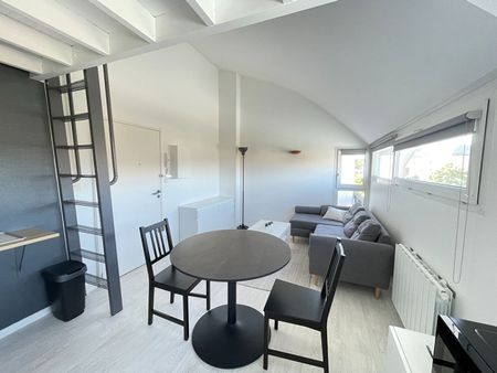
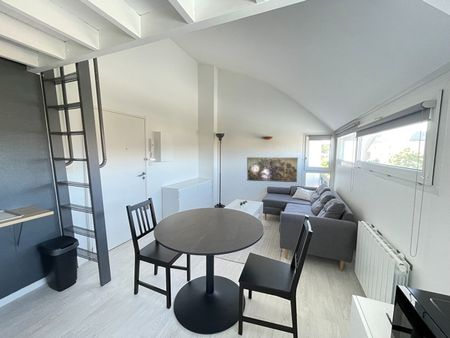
+ relief panel (271, 169)
